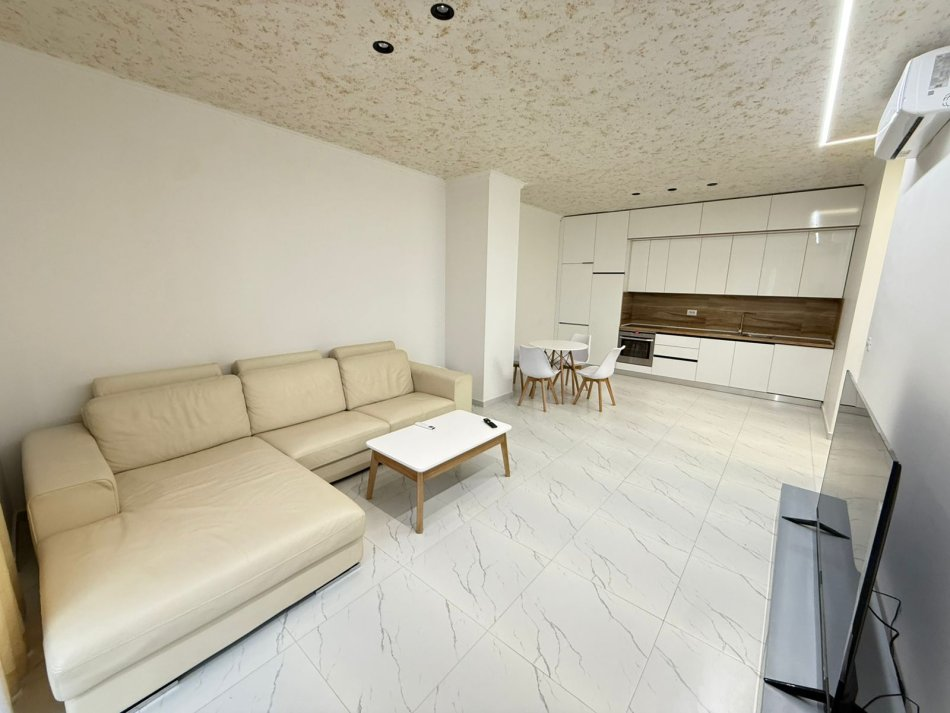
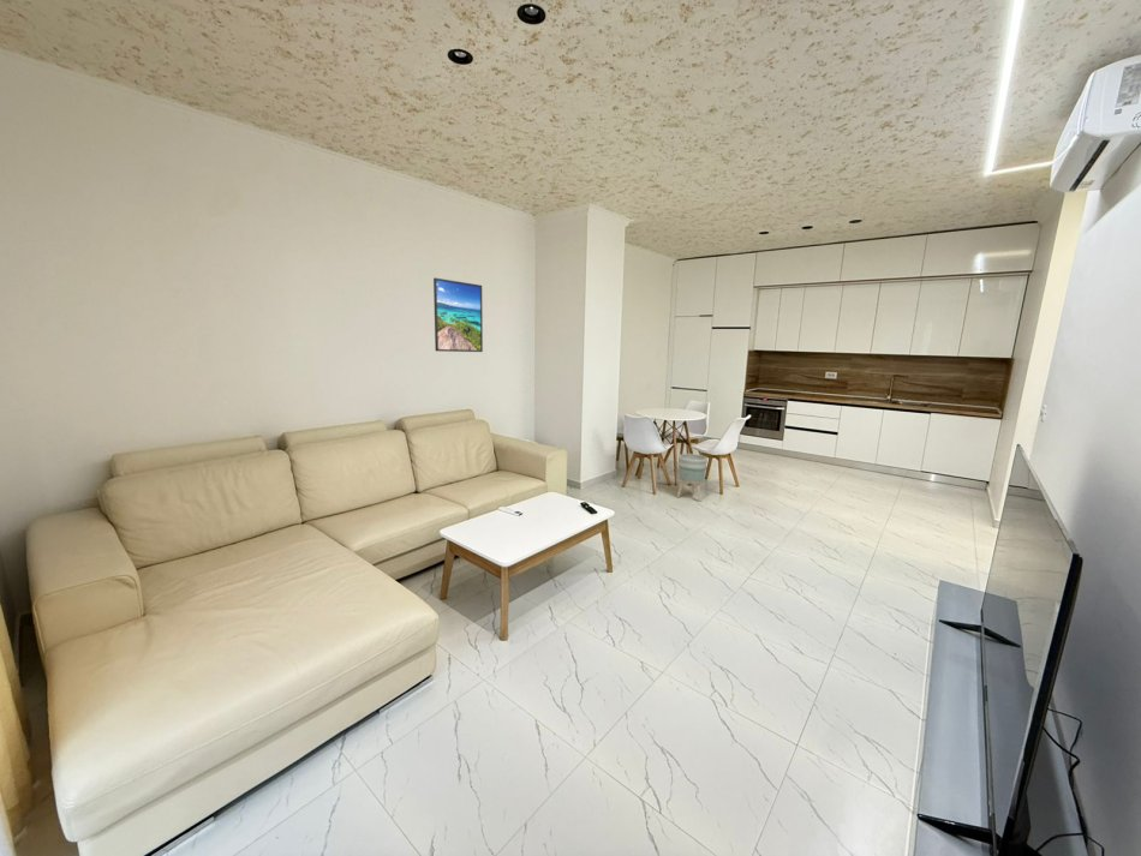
+ planter (691, 477)
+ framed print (459, 317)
